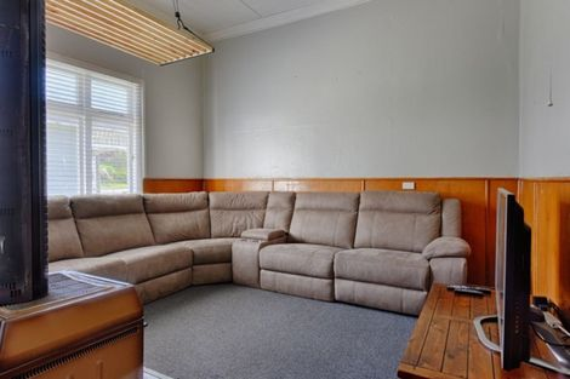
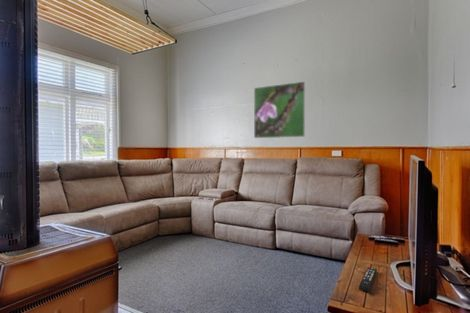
+ remote control (368, 278)
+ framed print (278, 111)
